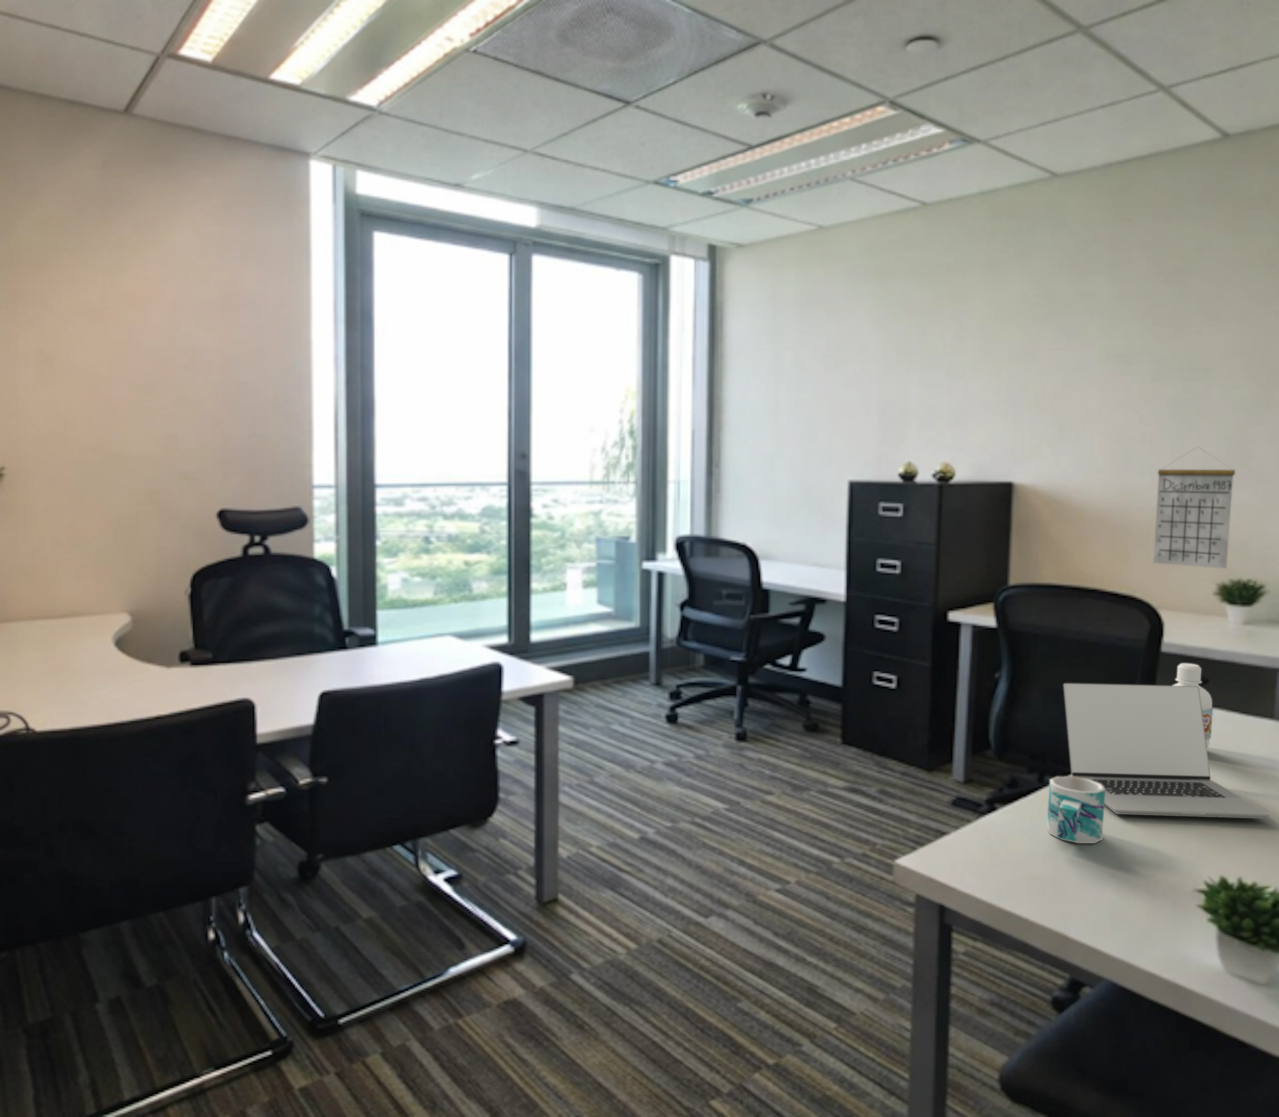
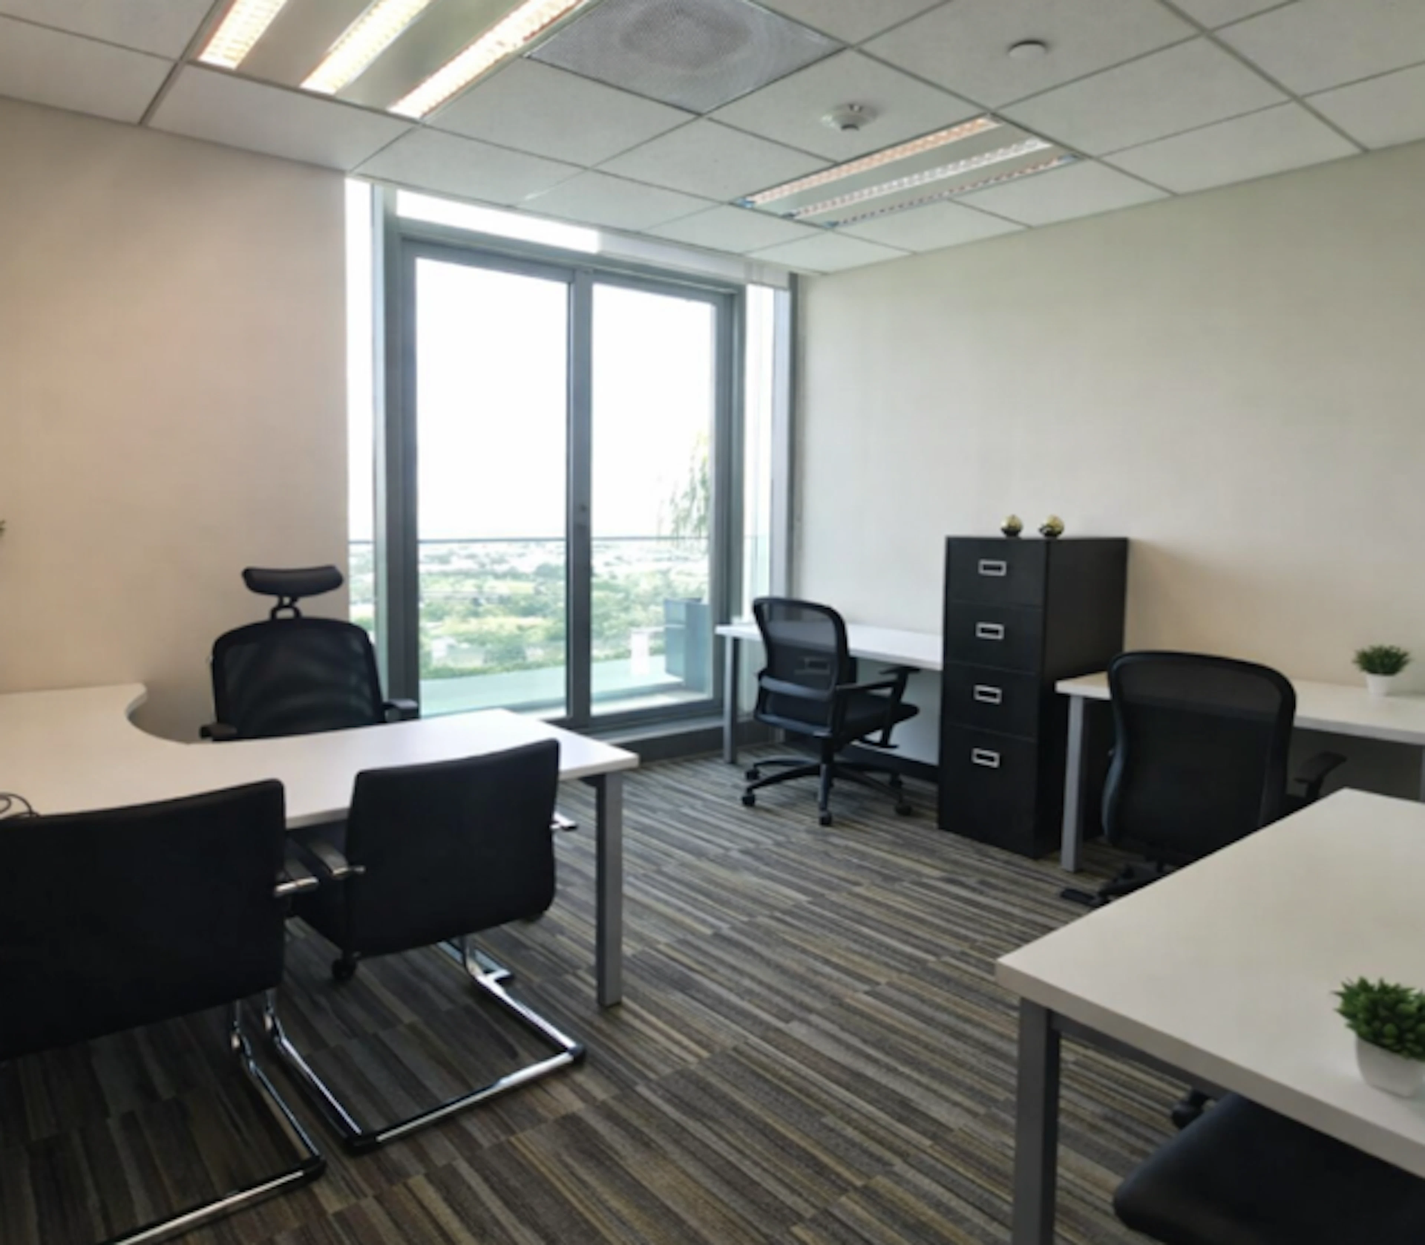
- calendar (1193, 506)
- bottle (1201, 704)
- laptop (1159, 746)
- mug (1073, 812)
